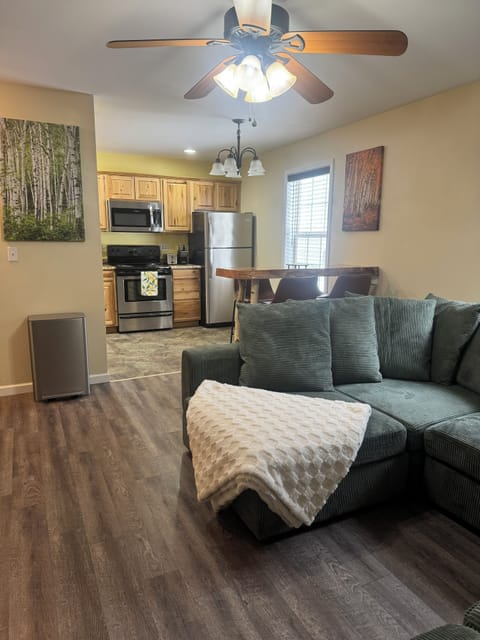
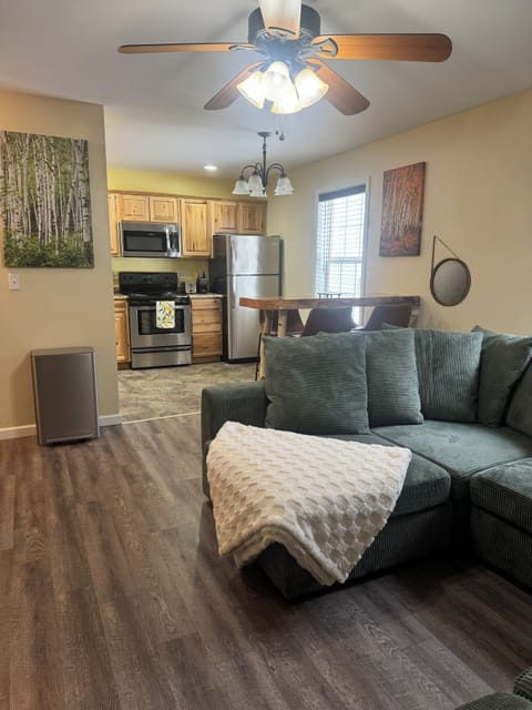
+ home mirror (450, 271)
